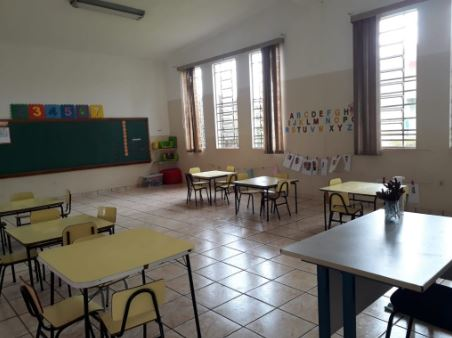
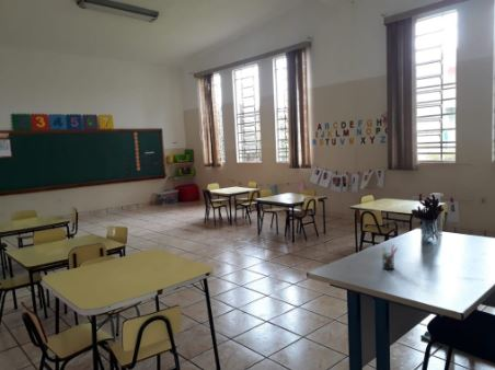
+ pen holder (388, 256)
